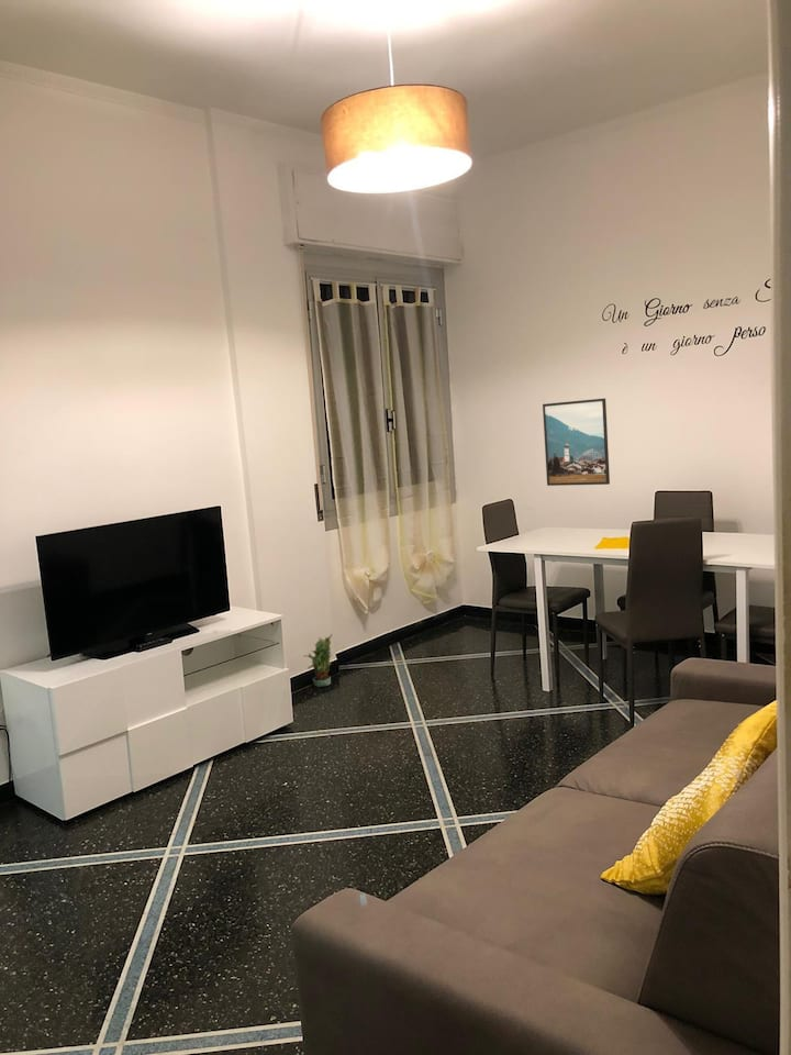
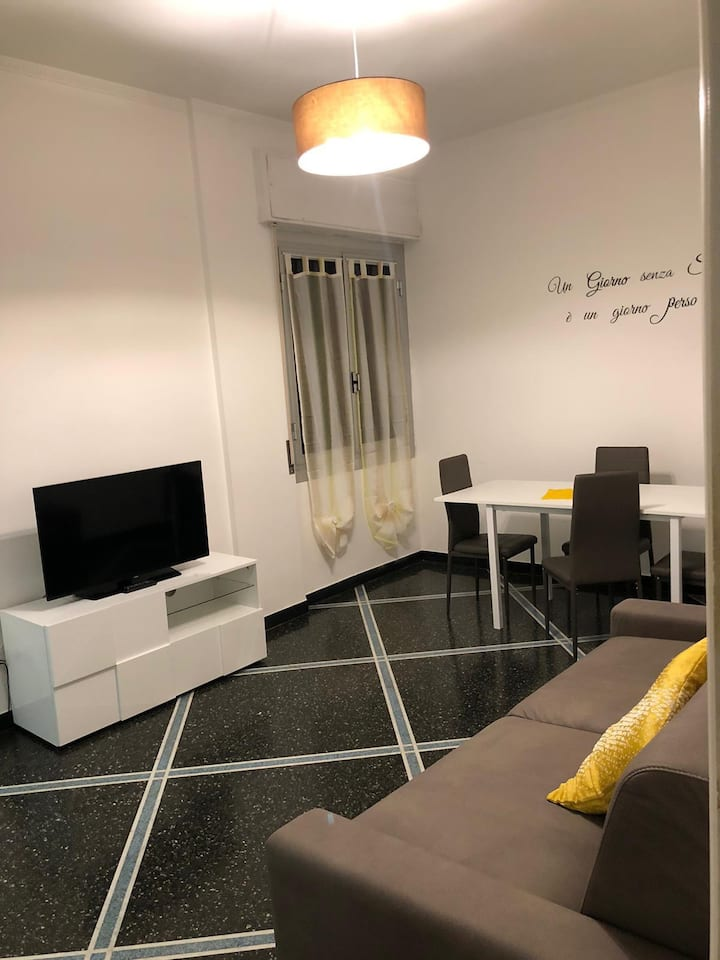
- potted plant (321, 659)
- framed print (575, 443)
